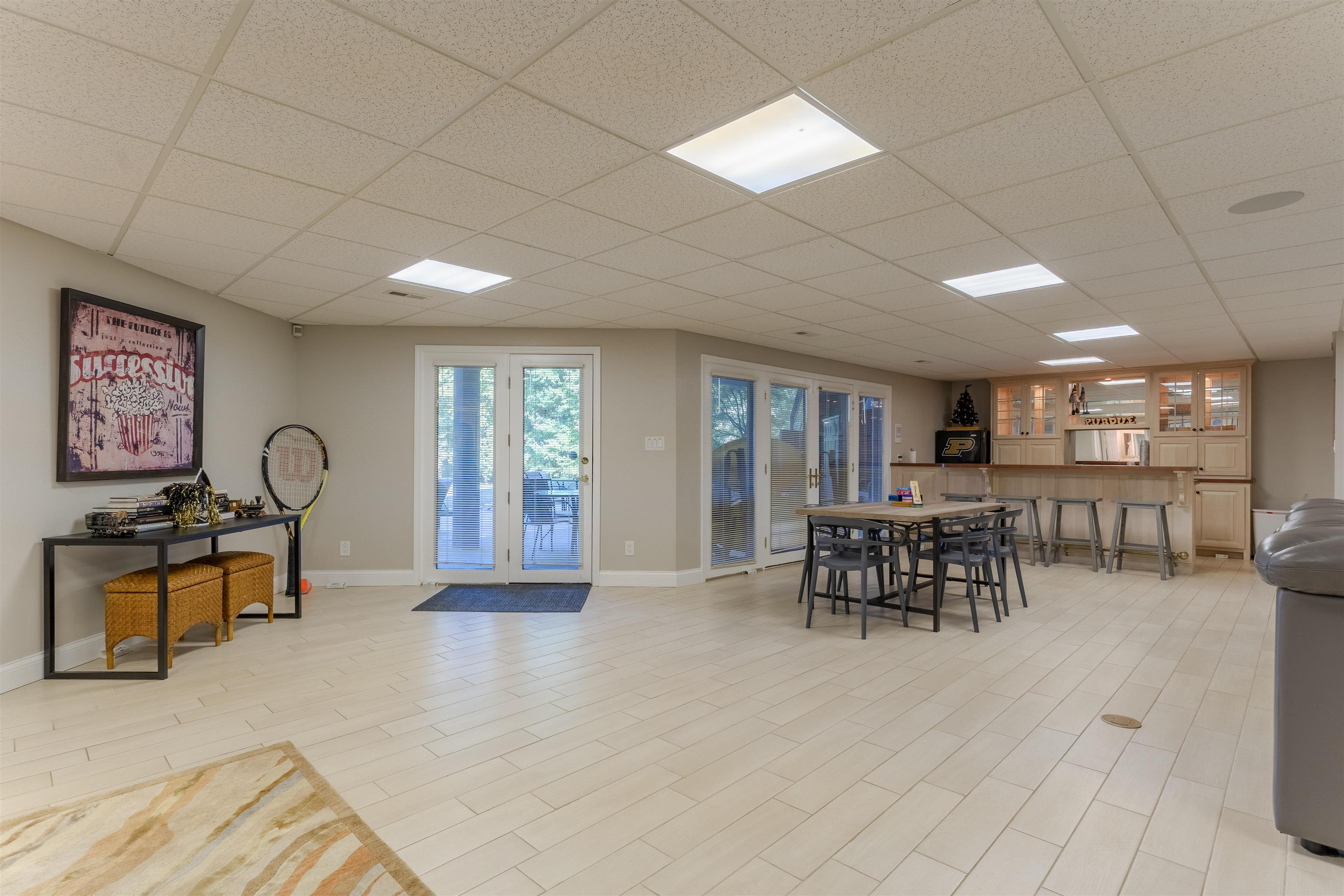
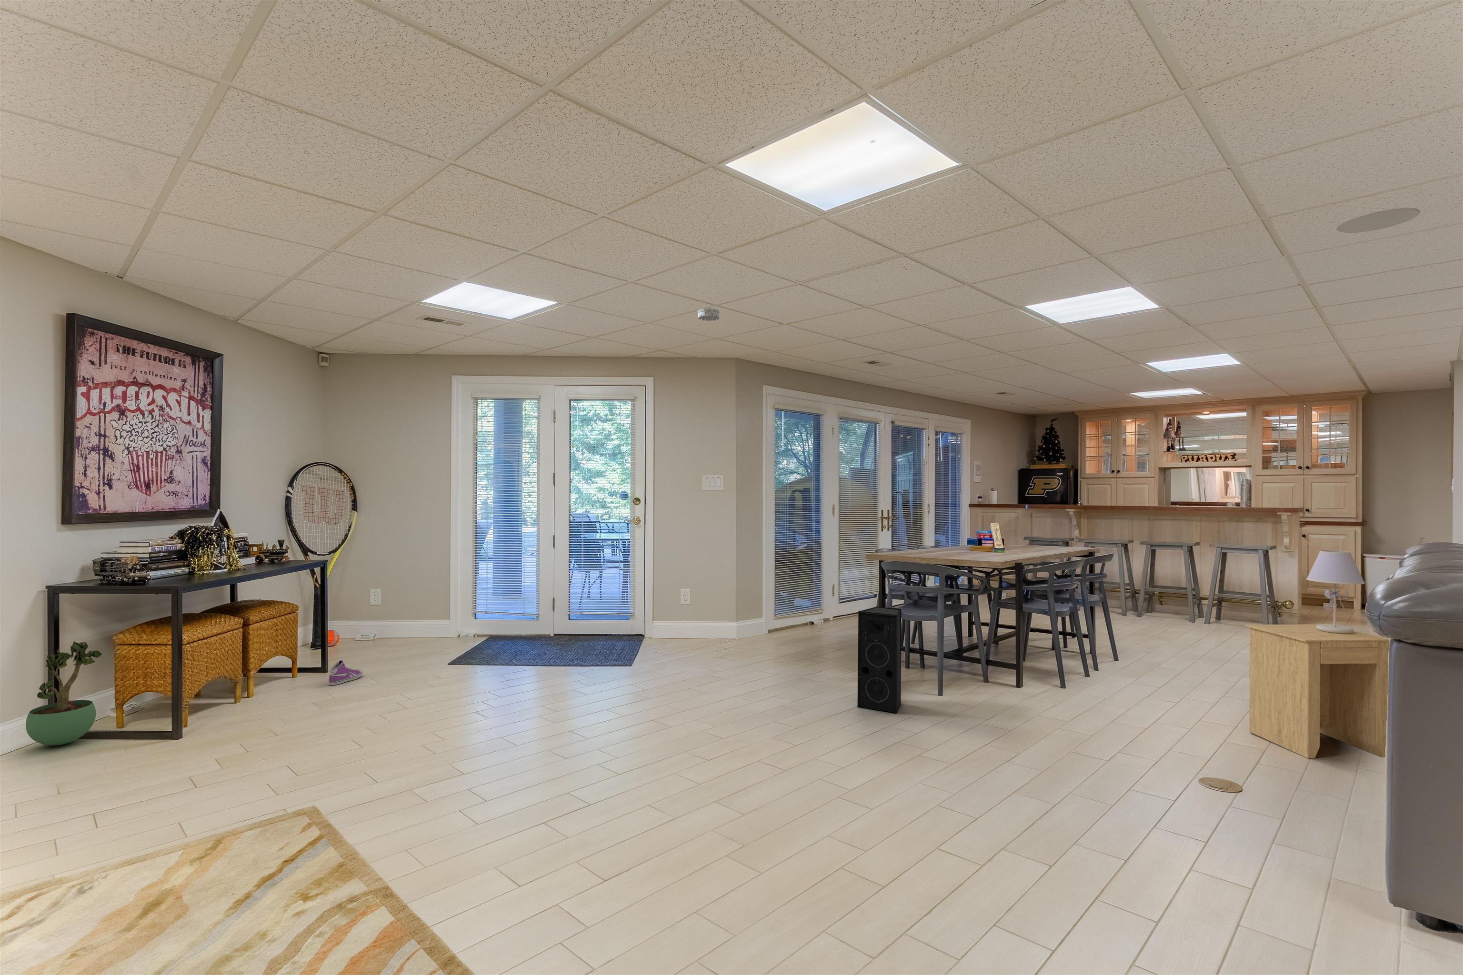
+ potted plant (64, 692)
+ speaker (883, 657)
+ side table (1314, 688)
+ smoke detector (709, 314)
+ sneaker (346, 669)
+ table lamp (1335, 591)
